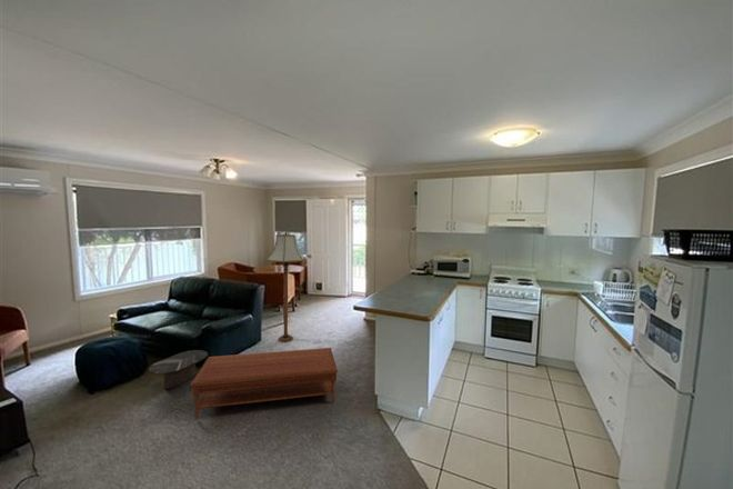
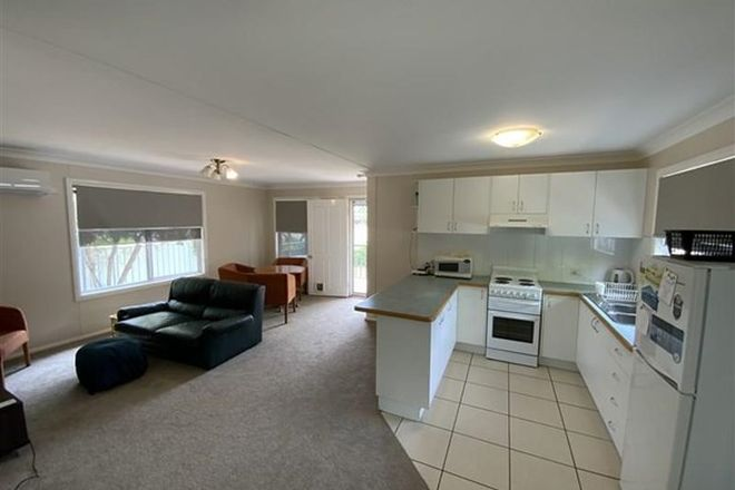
- coffee table (270, 379)
- side table (180, 370)
- floor lamp (285, 286)
